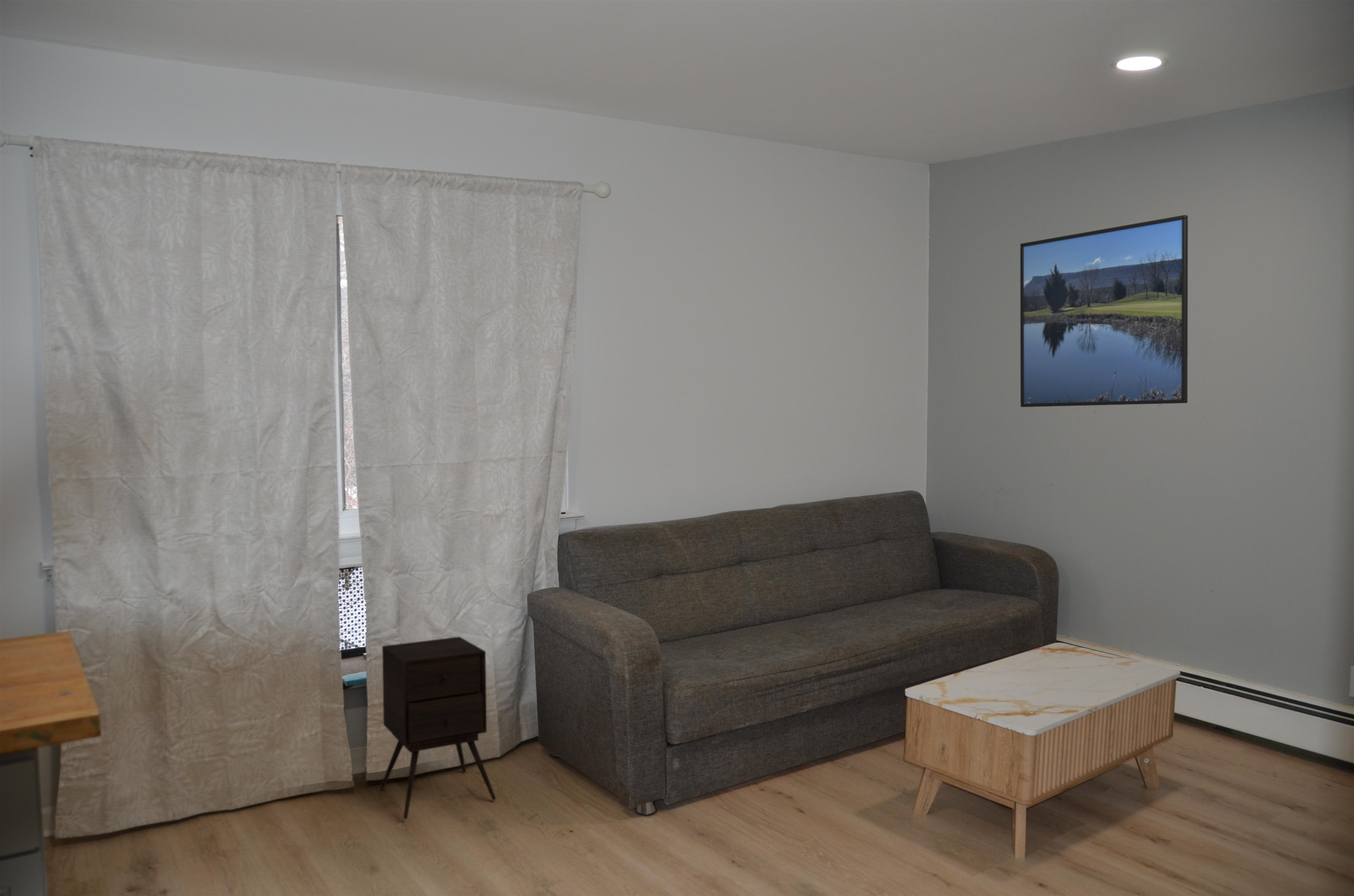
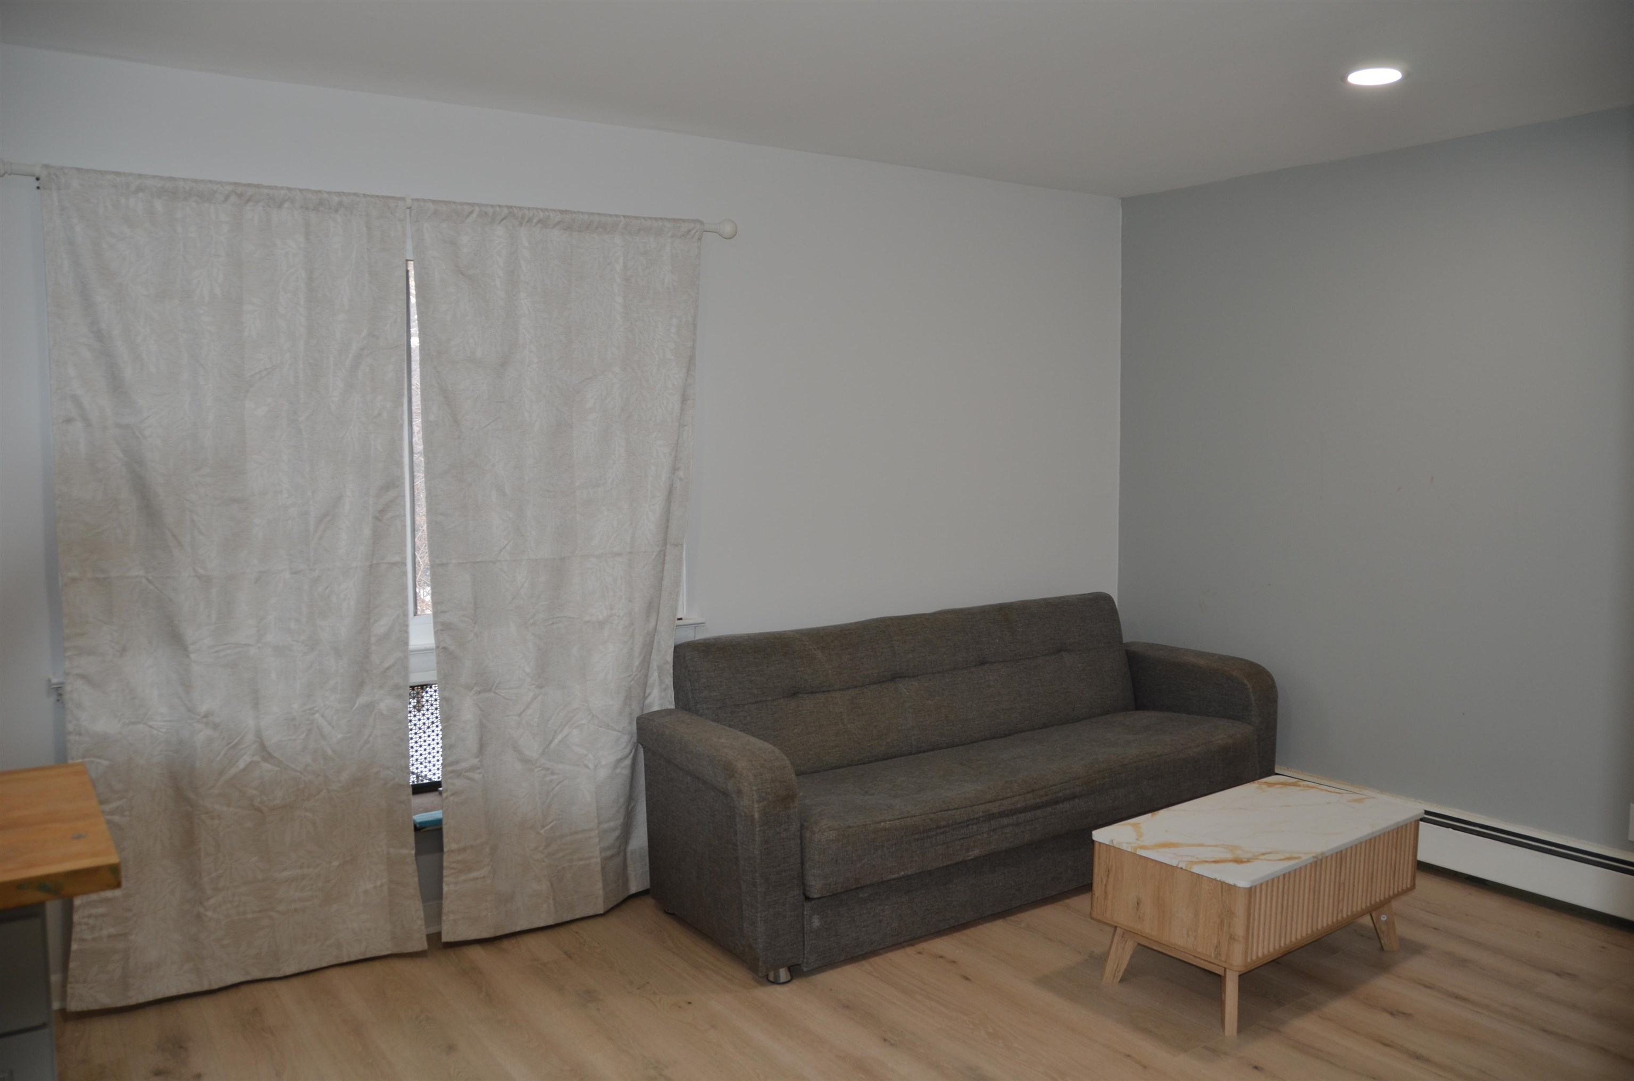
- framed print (1098, 318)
- side table (436, 722)
